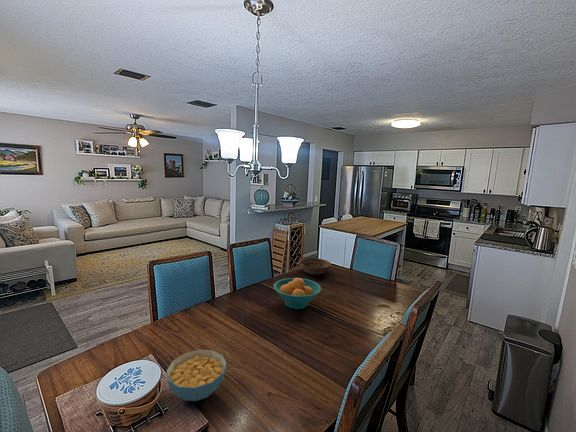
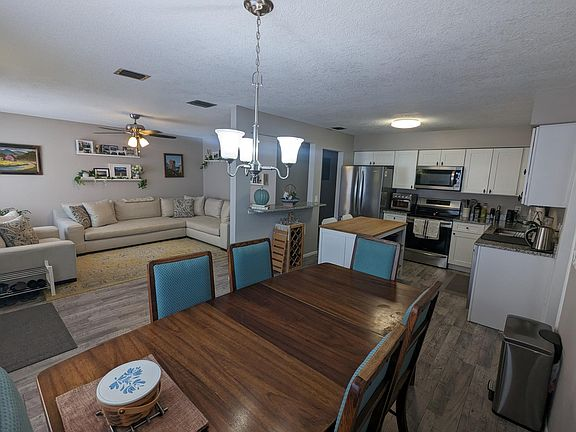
- cereal bowl (197, 379)
- bowl (314, 267)
- fruit bowl (297, 291)
